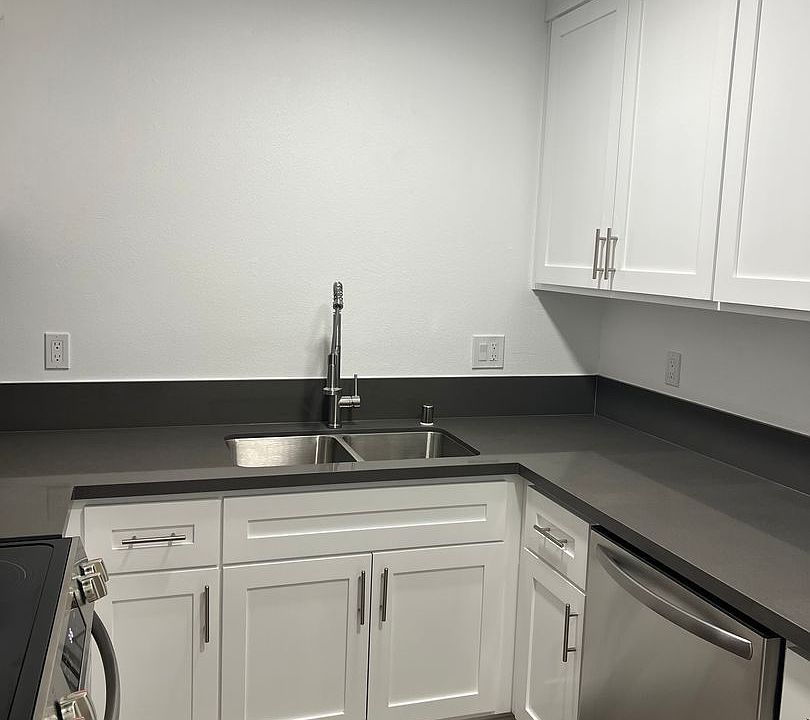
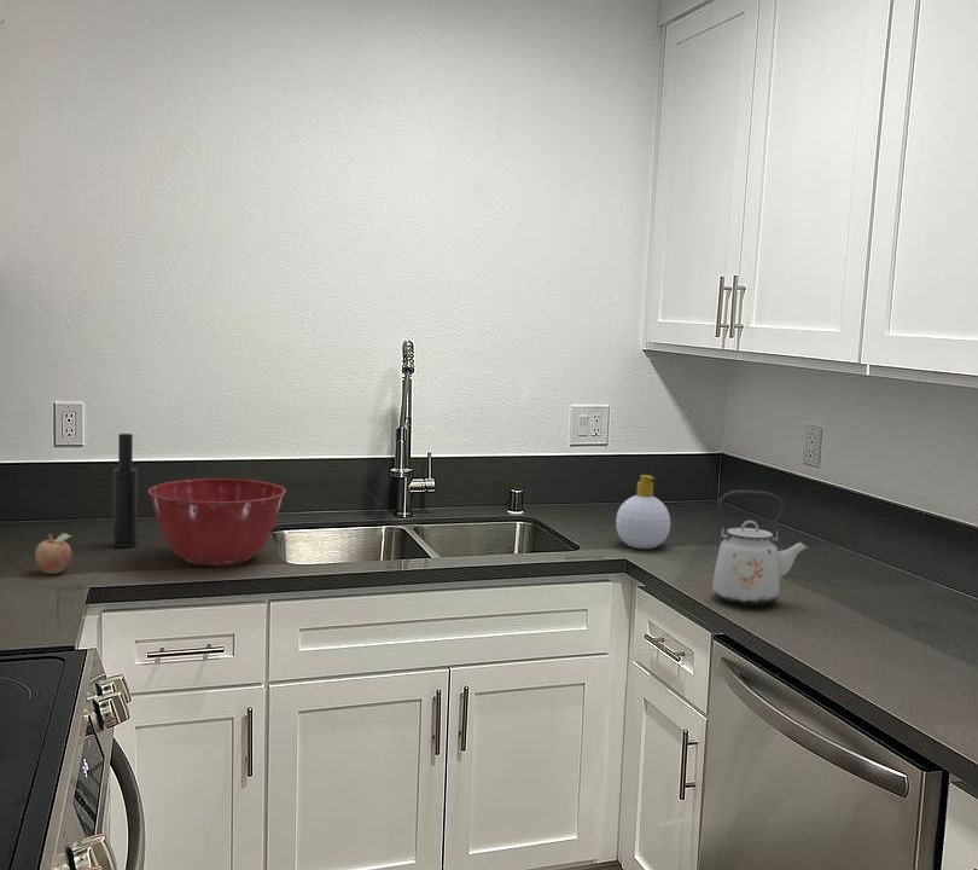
+ soap bottle (644, 510)
+ mixing bowl (216, 523)
+ kettle (761, 546)
+ spray bottle (124, 489)
+ fruit (53, 552)
